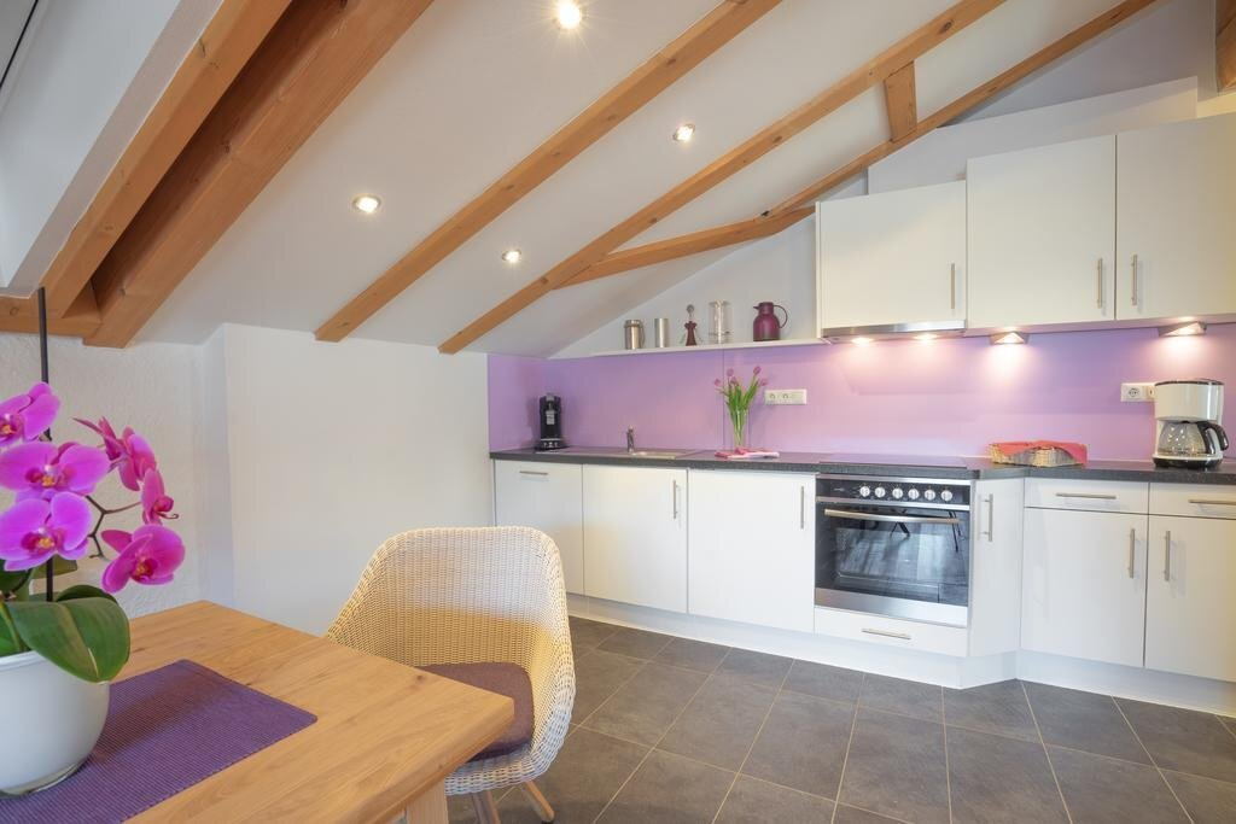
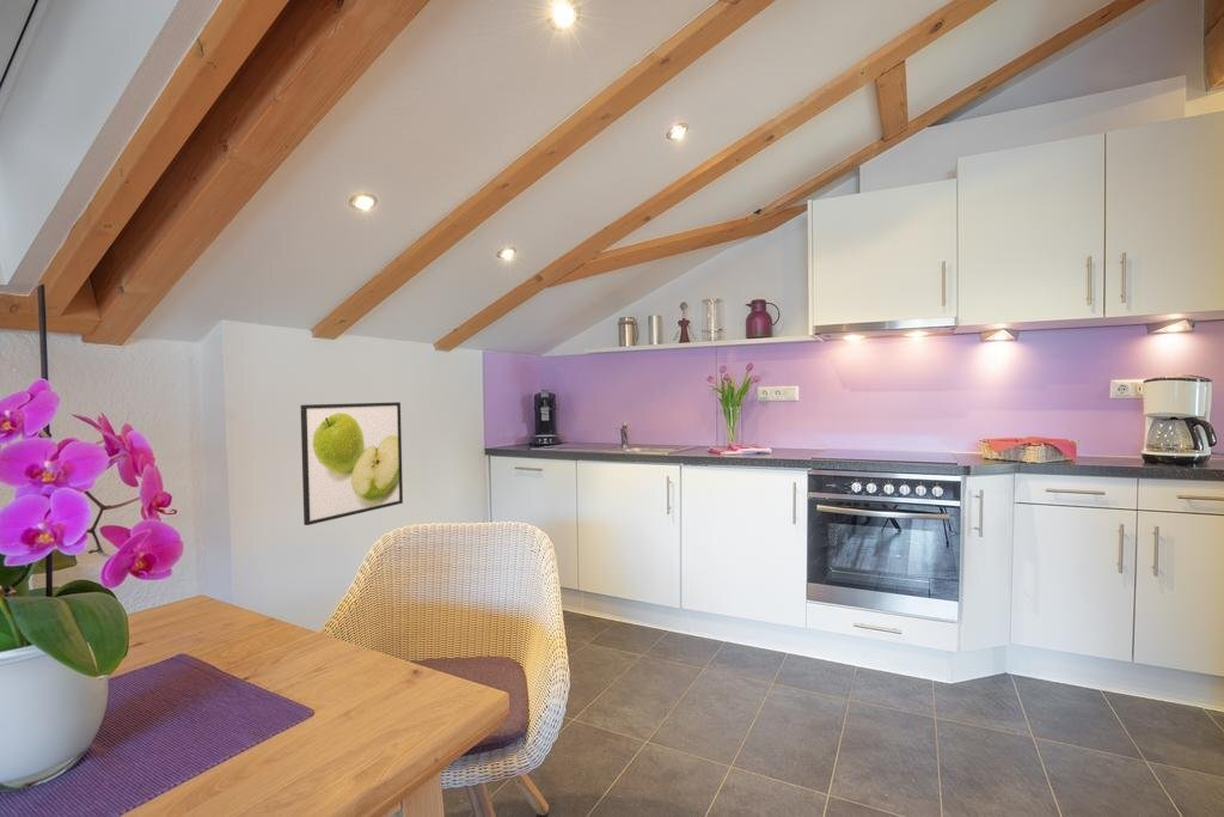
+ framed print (356, 458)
